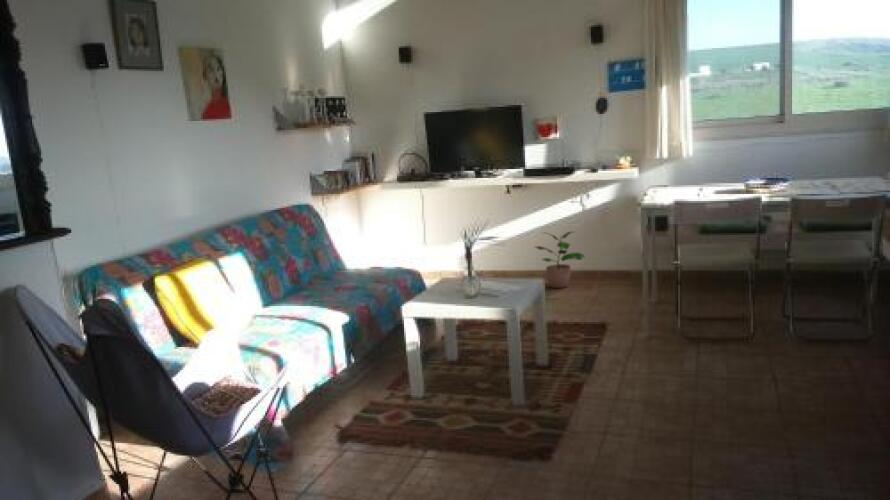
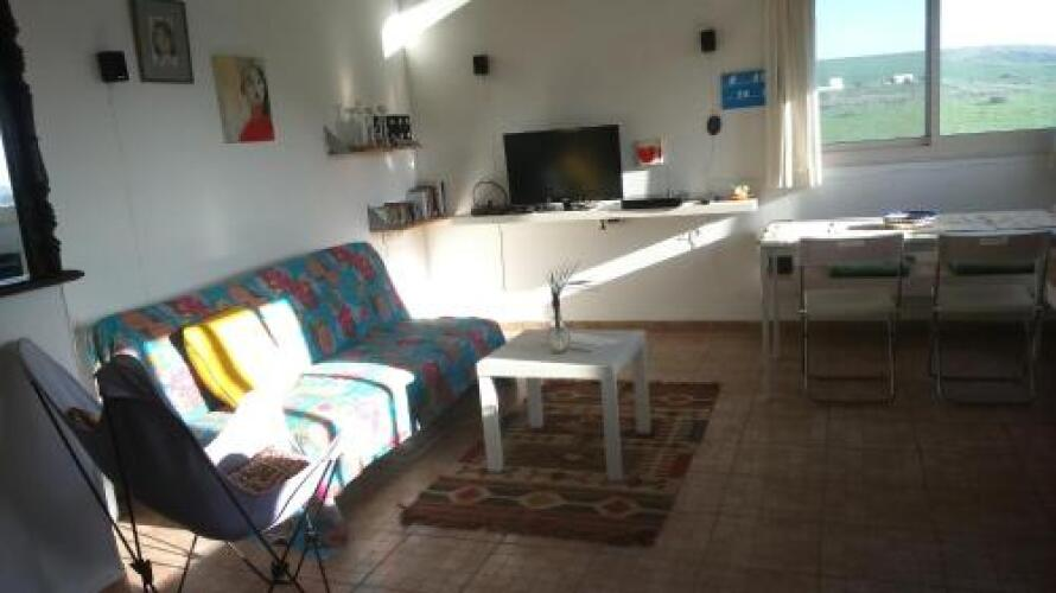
- potted plant (558, 258)
